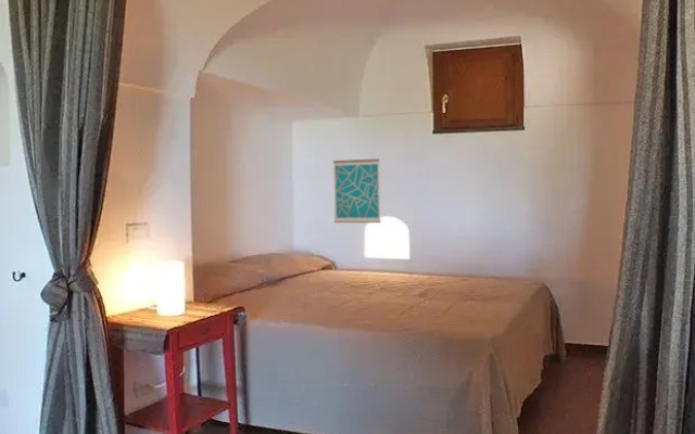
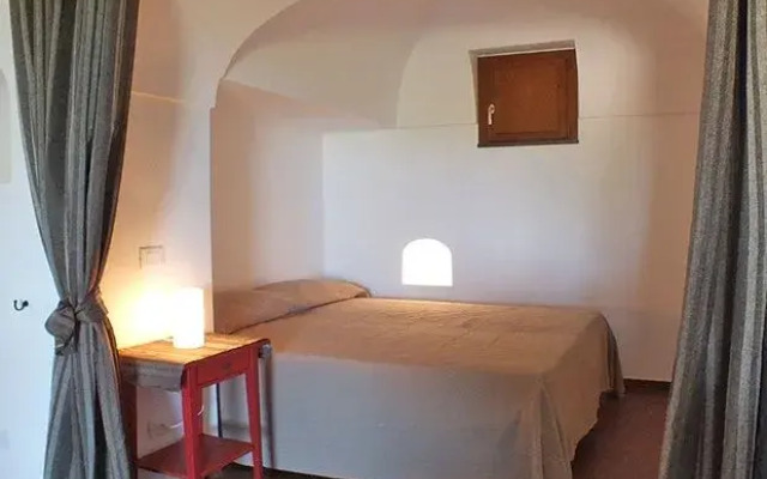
- wall art (356, 191)
